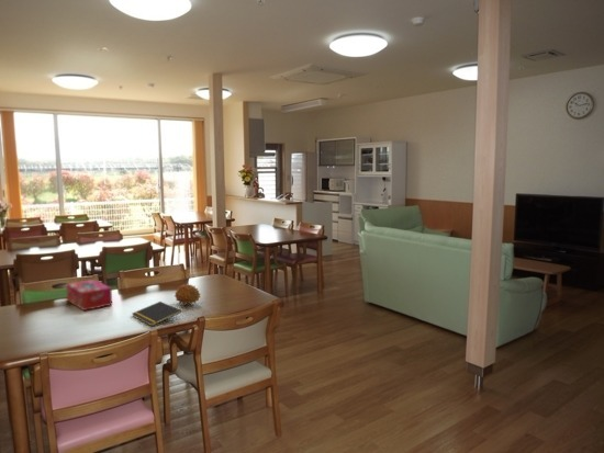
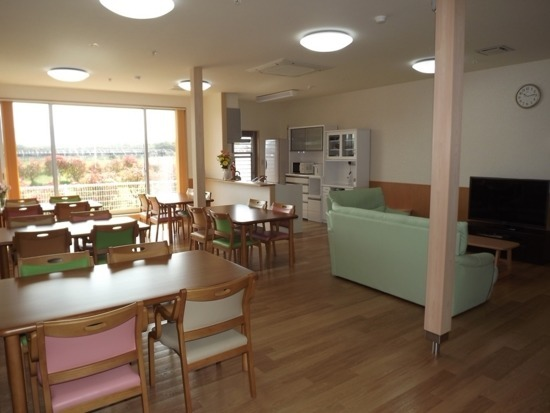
- notepad (156, 313)
- tissue box (88, 294)
- fruit (188, 294)
